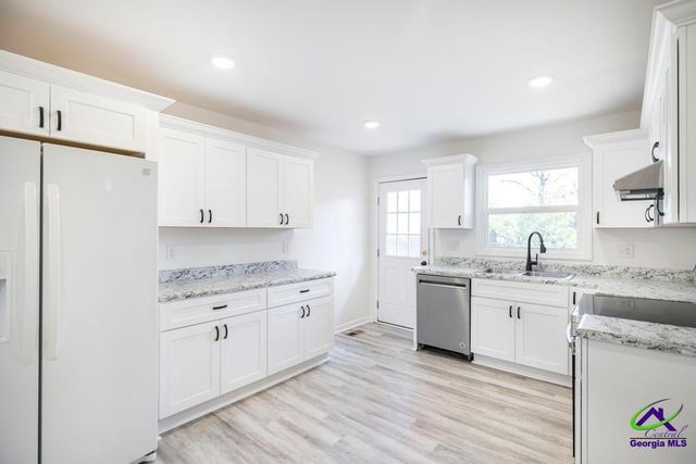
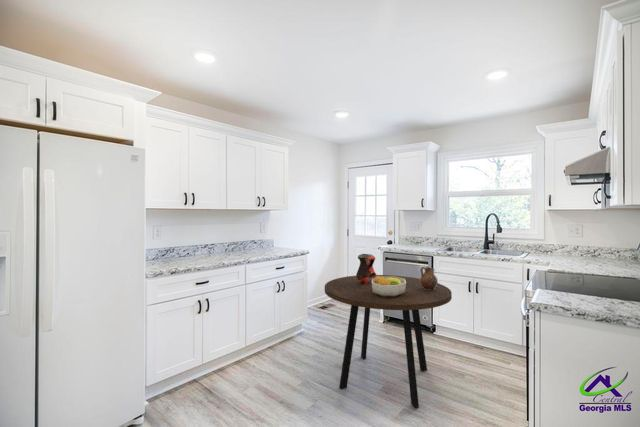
+ pitcher (428, 277)
+ fruit bowl (388, 283)
+ vase (365, 268)
+ dining table (368, 327)
